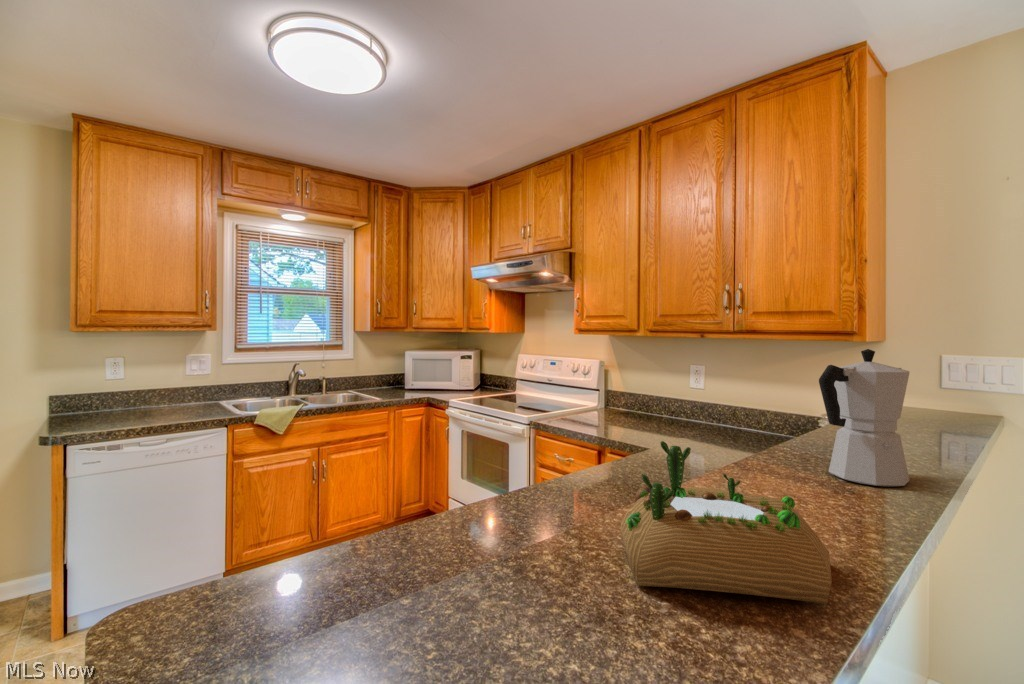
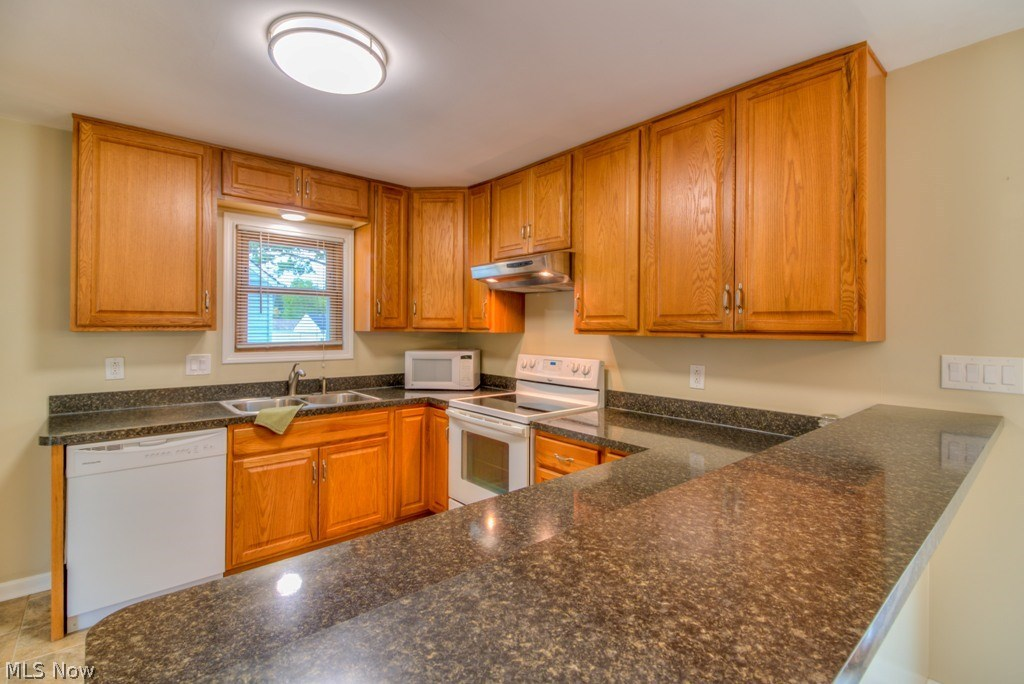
- moka pot (862, 413)
- succulent planter (714, 502)
